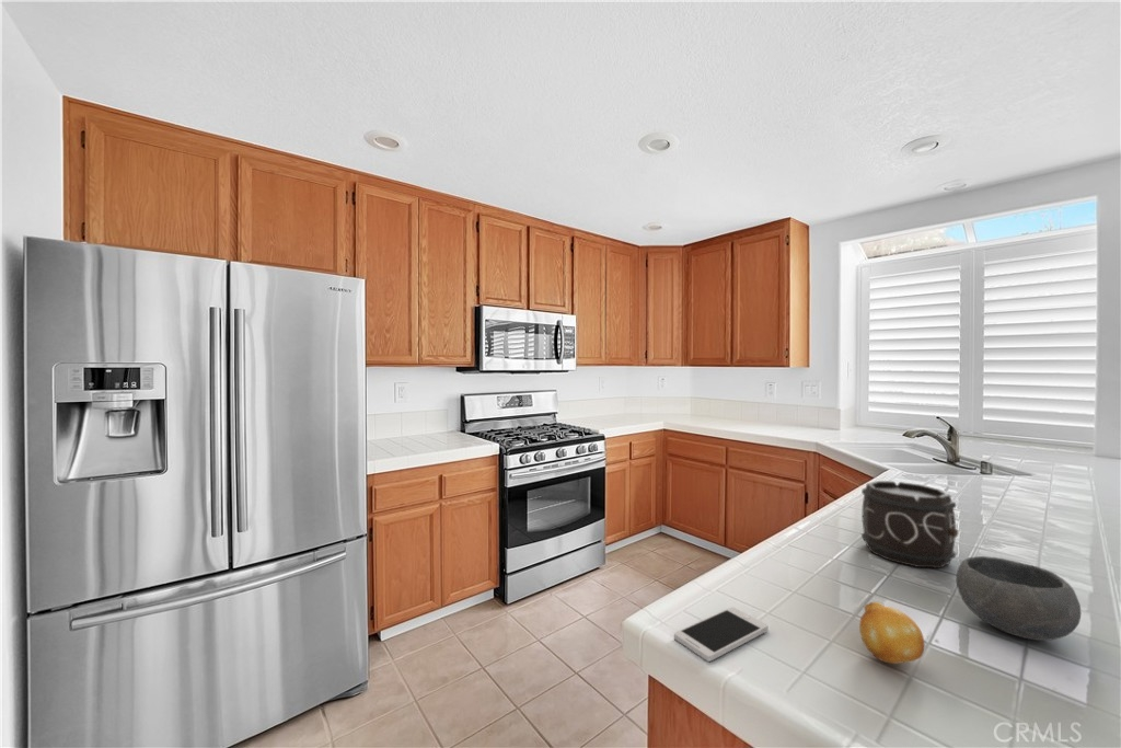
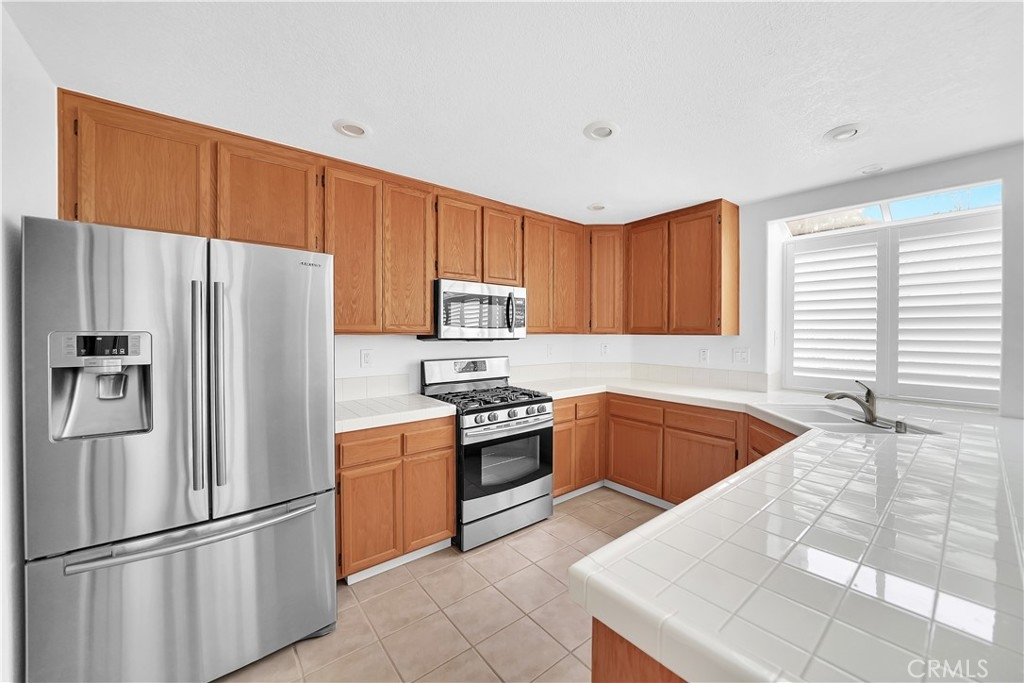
- bowl (1014, 600)
- smartphone (721, 631)
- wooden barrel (908, 521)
- fruit (890, 635)
